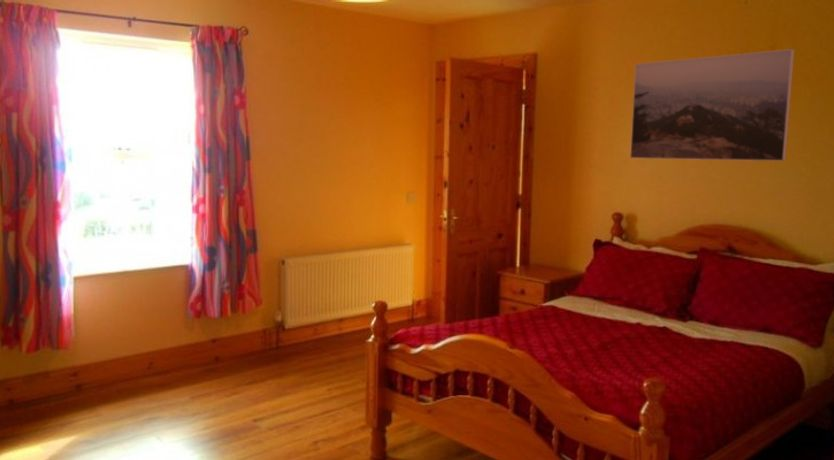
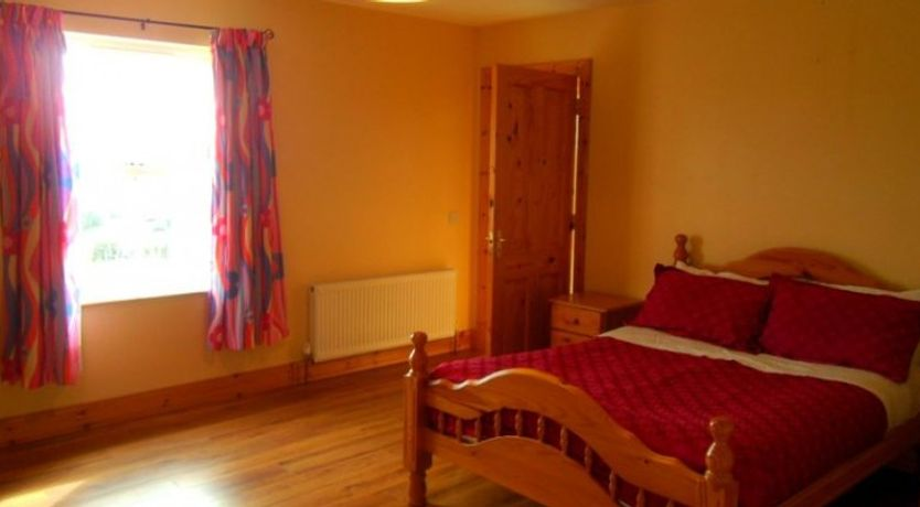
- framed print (704, 108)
